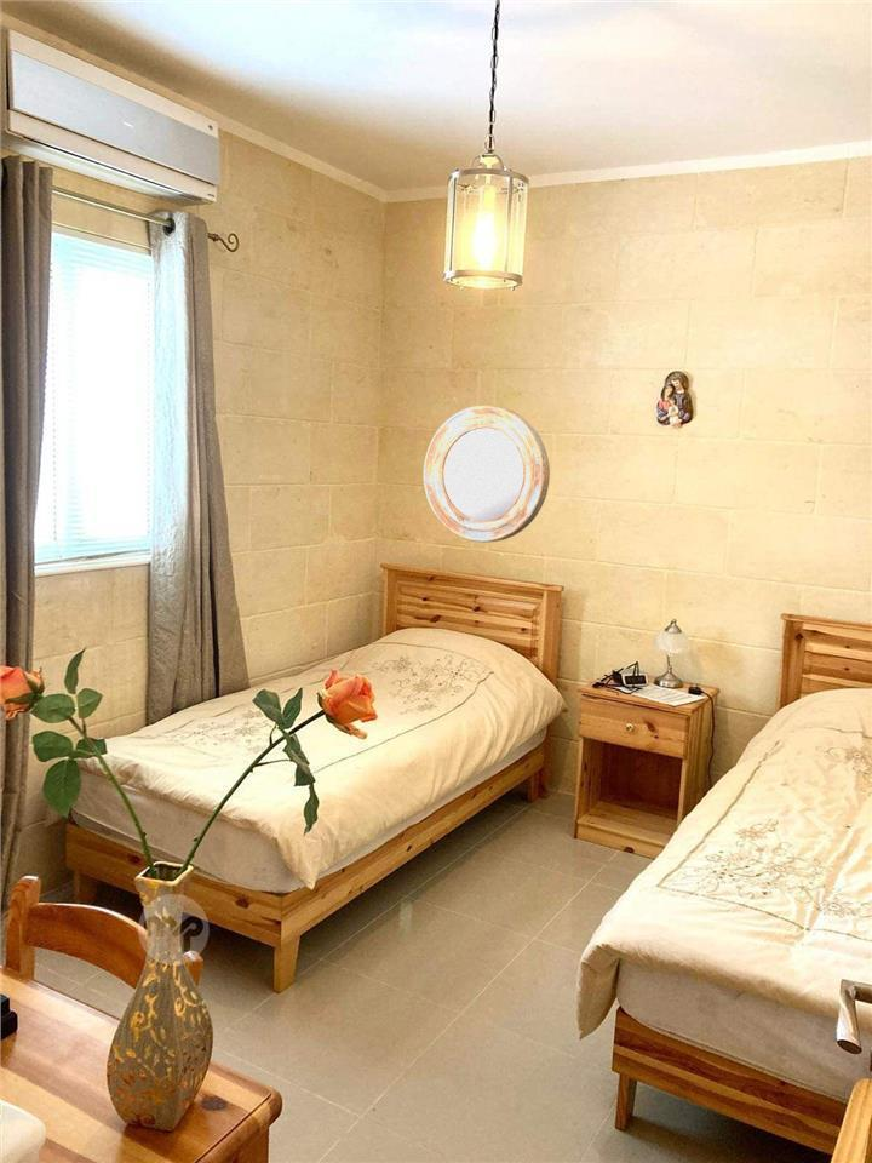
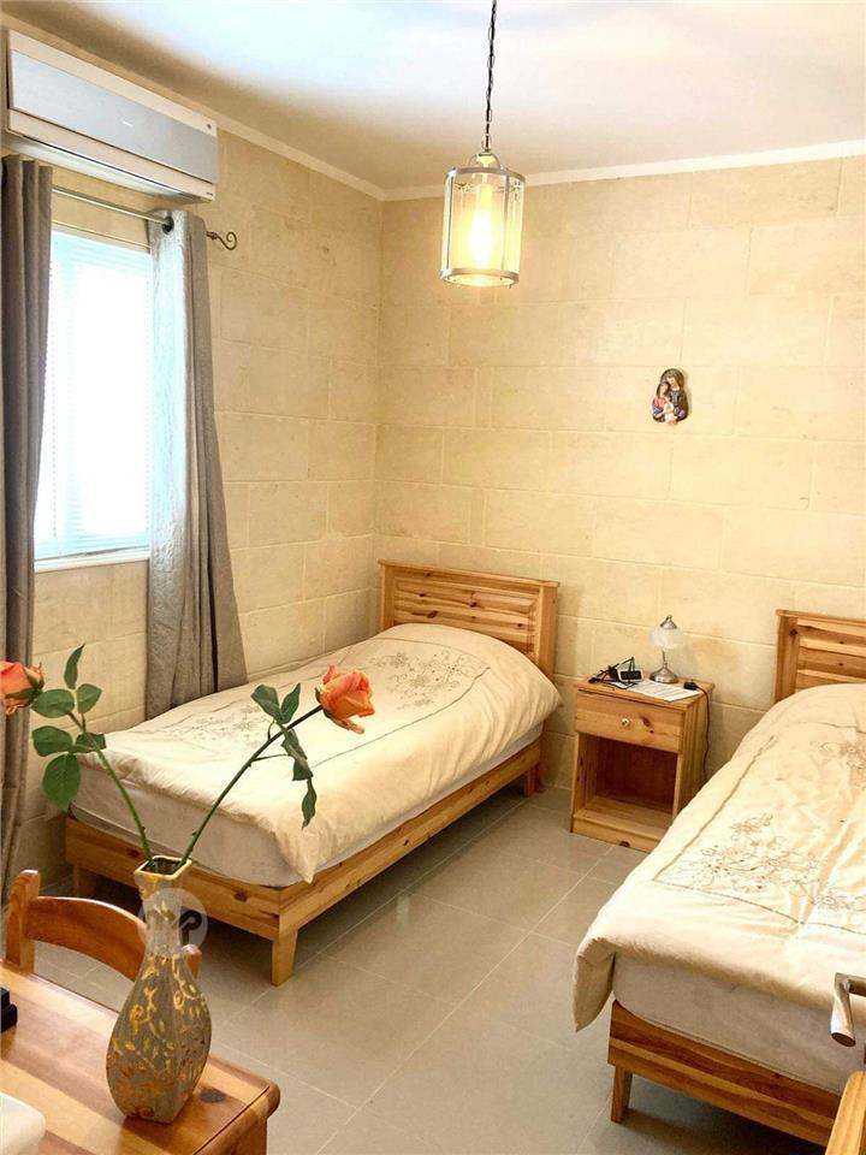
- home mirror (483, 474)
